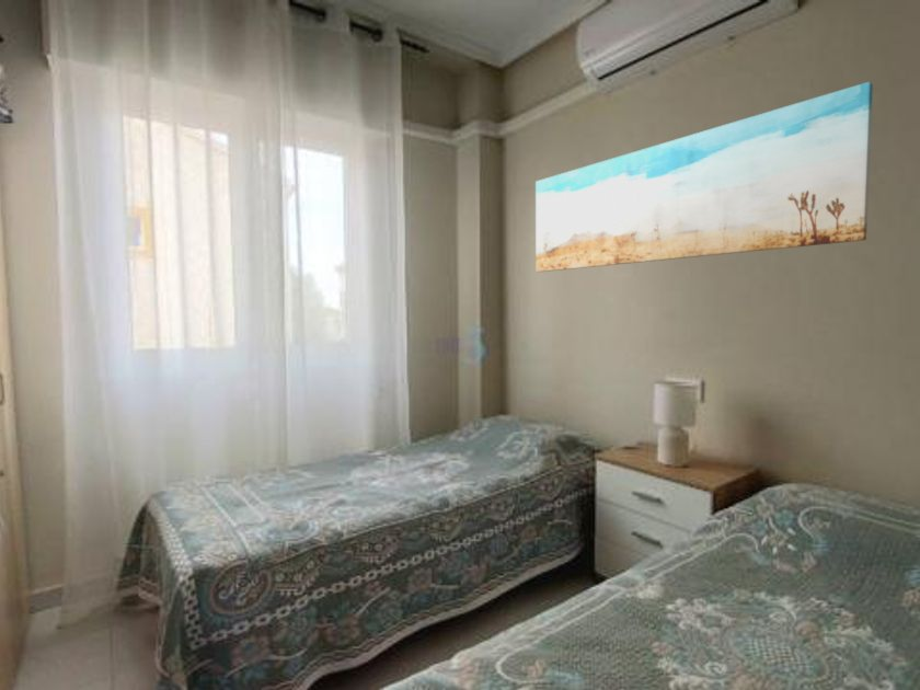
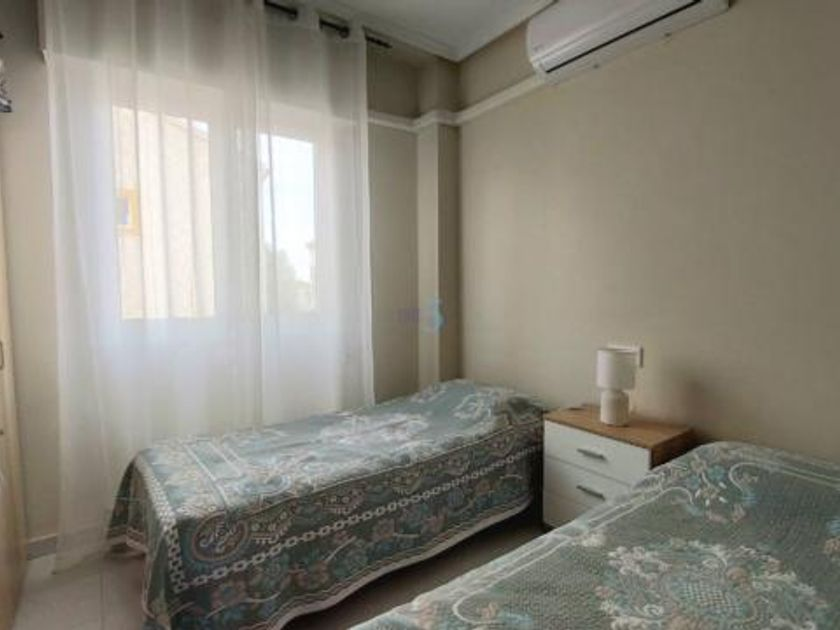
- wall art (659, 203)
